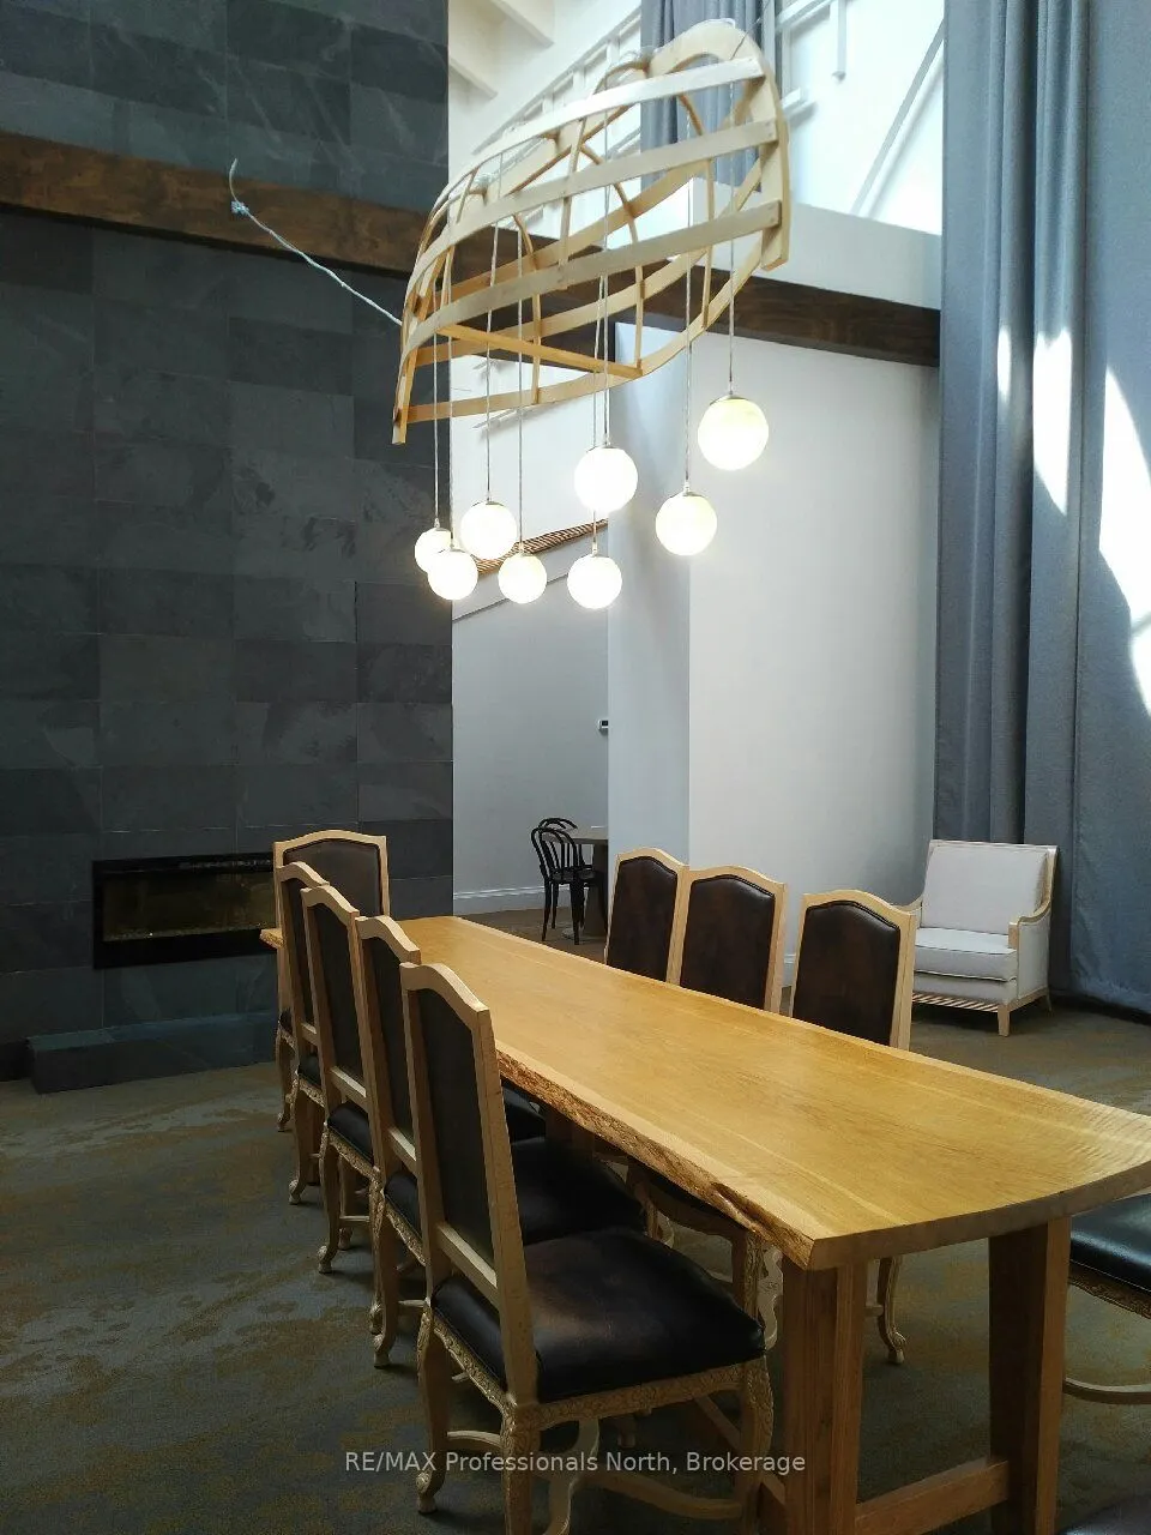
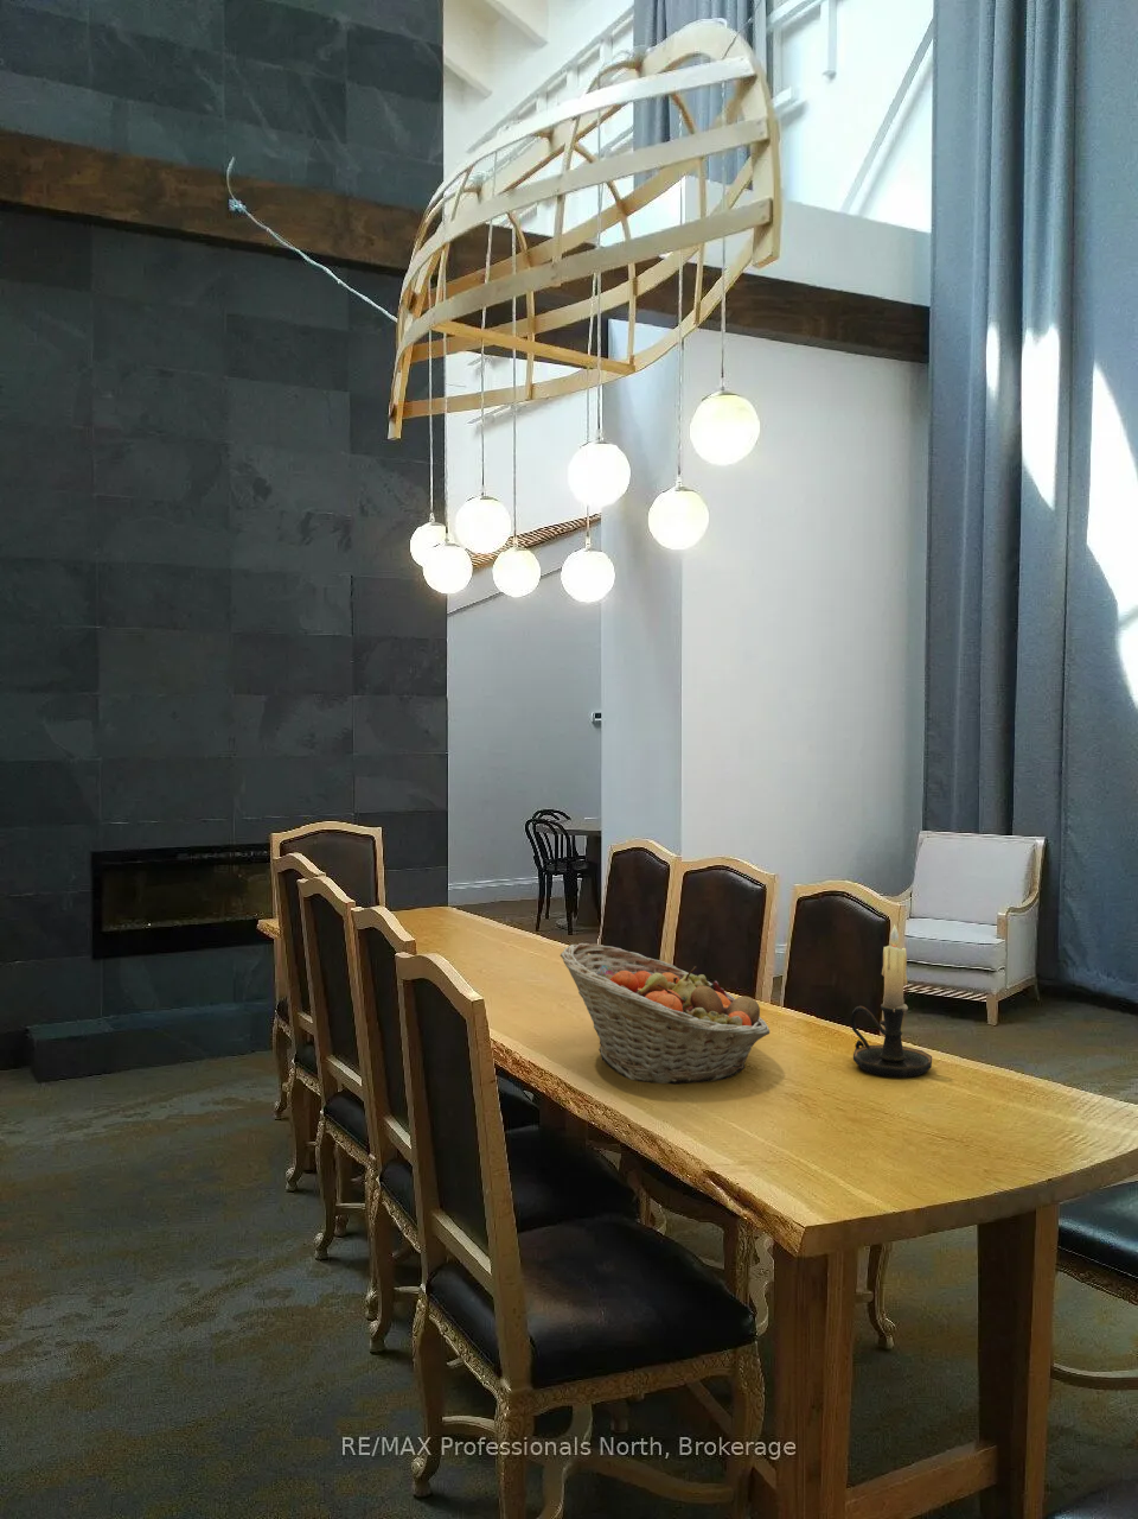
+ candle holder (885, 993)
+ fruit basket (661, 1006)
